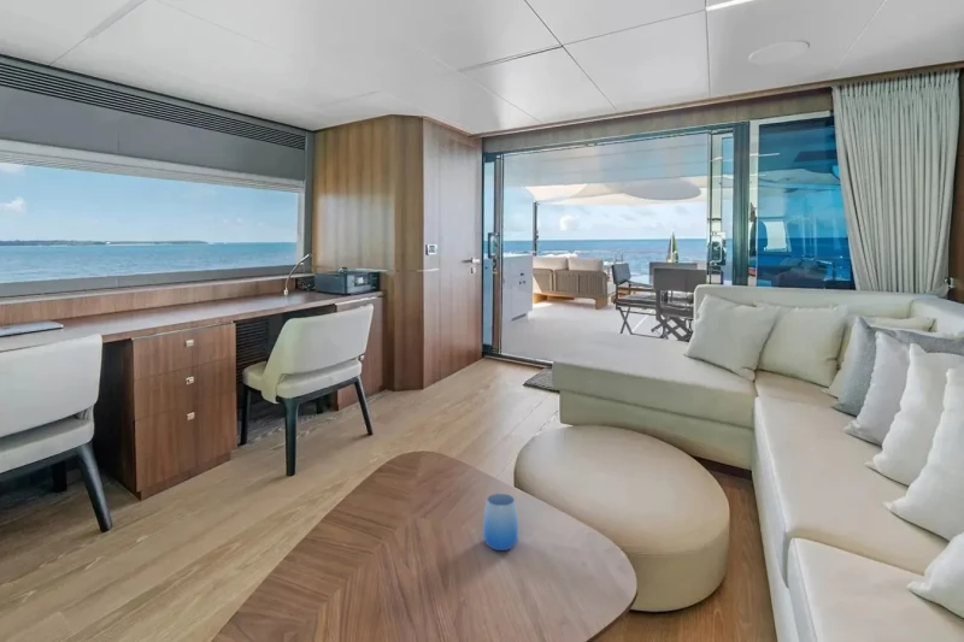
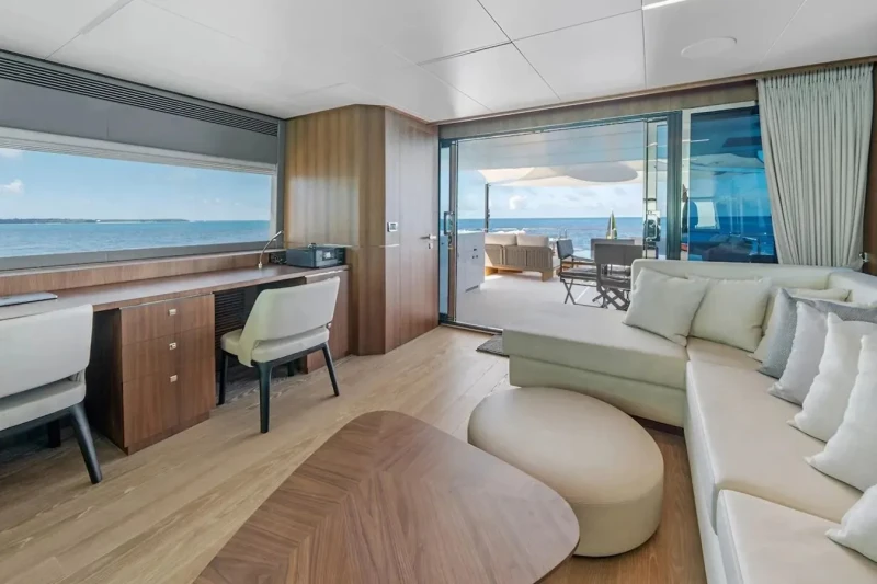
- cup (500, 522)
